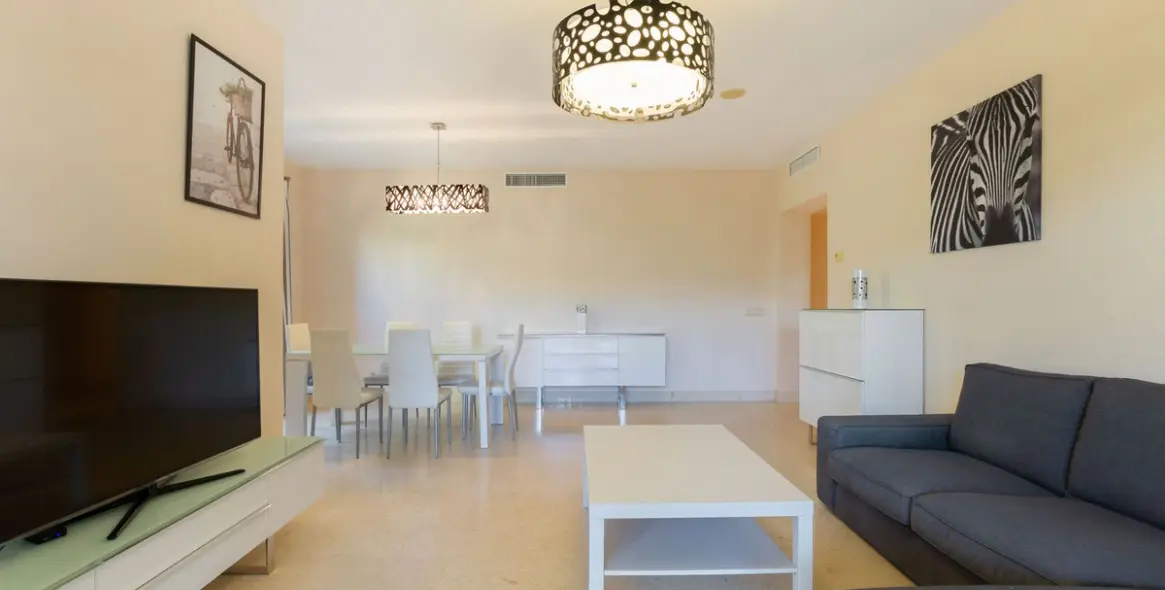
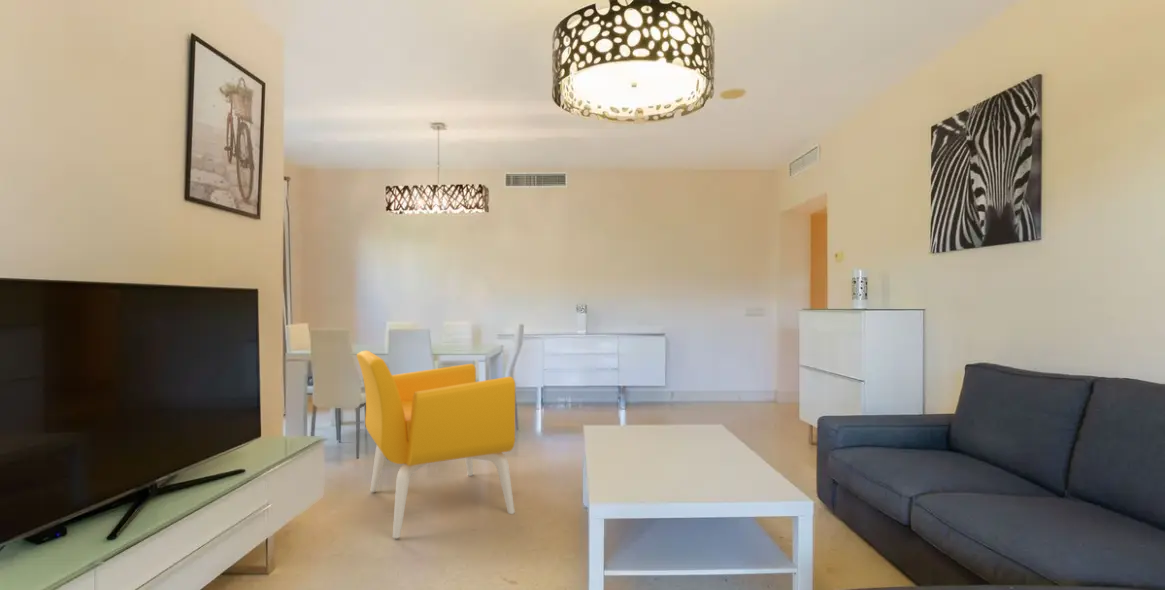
+ armchair (430, 426)
